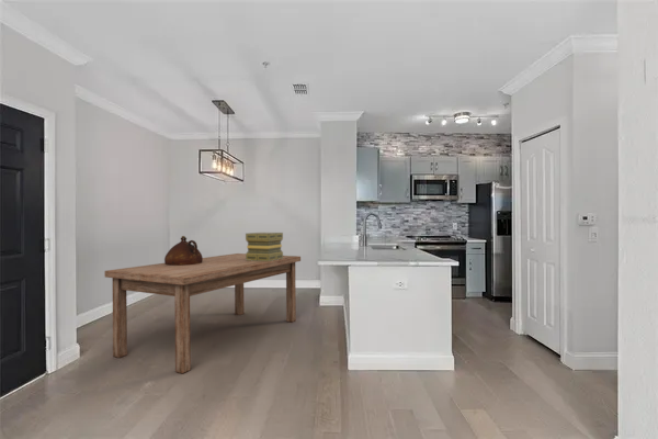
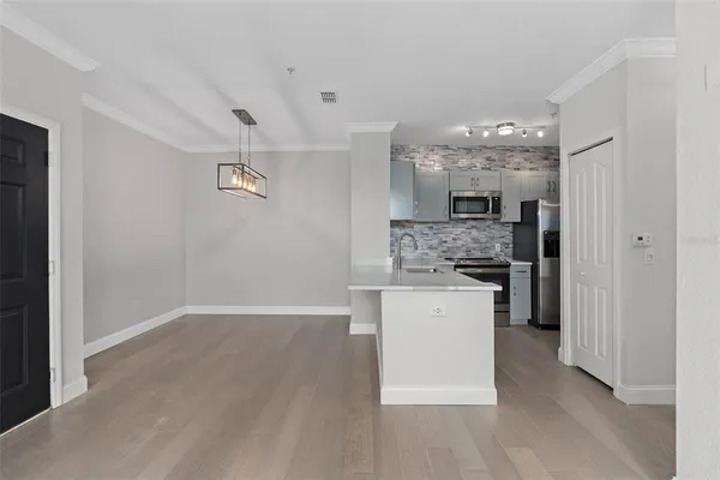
- dining table (213, 290)
- decorative box (264, 246)
- ceramic jug (183, 249)
